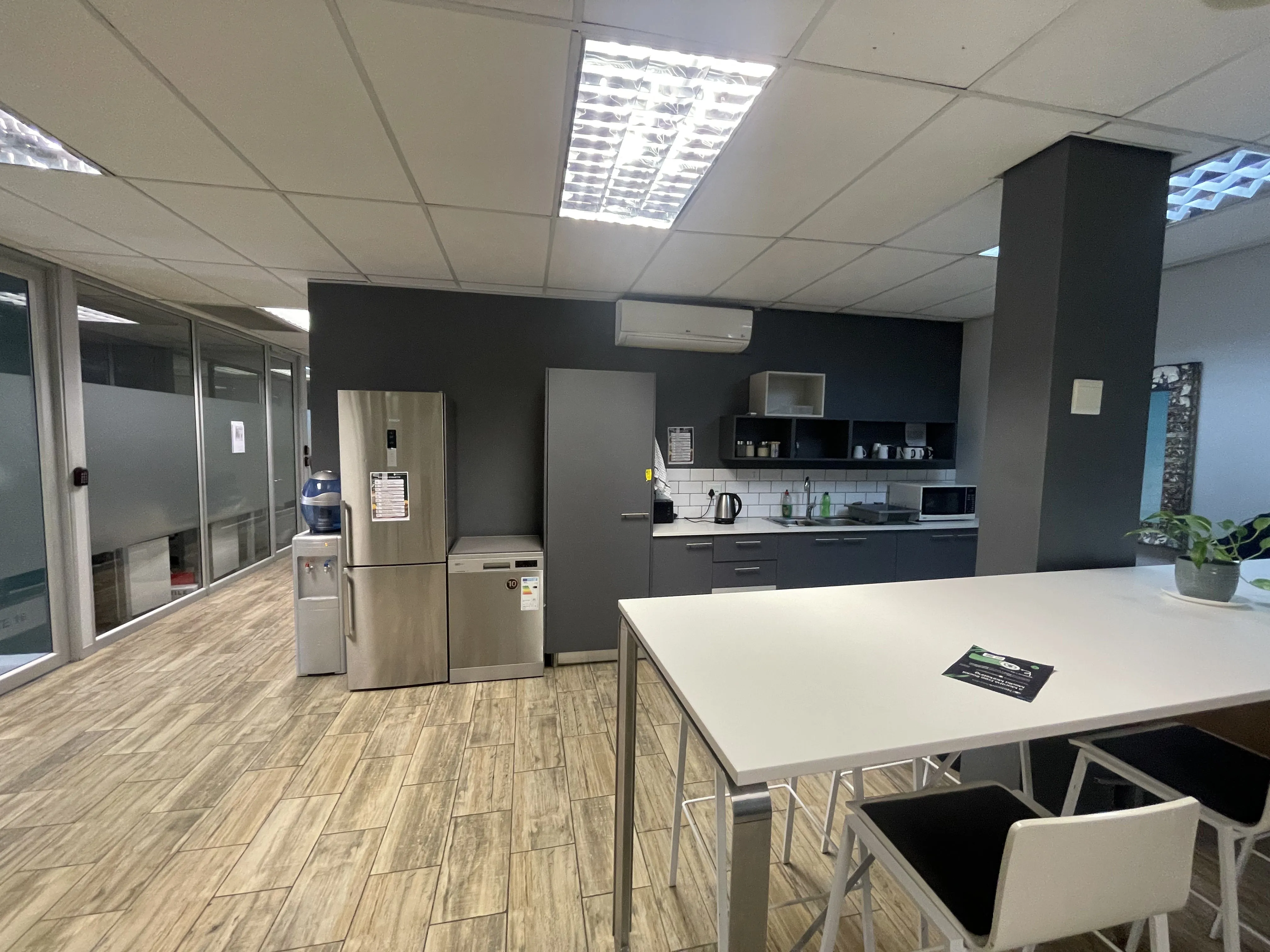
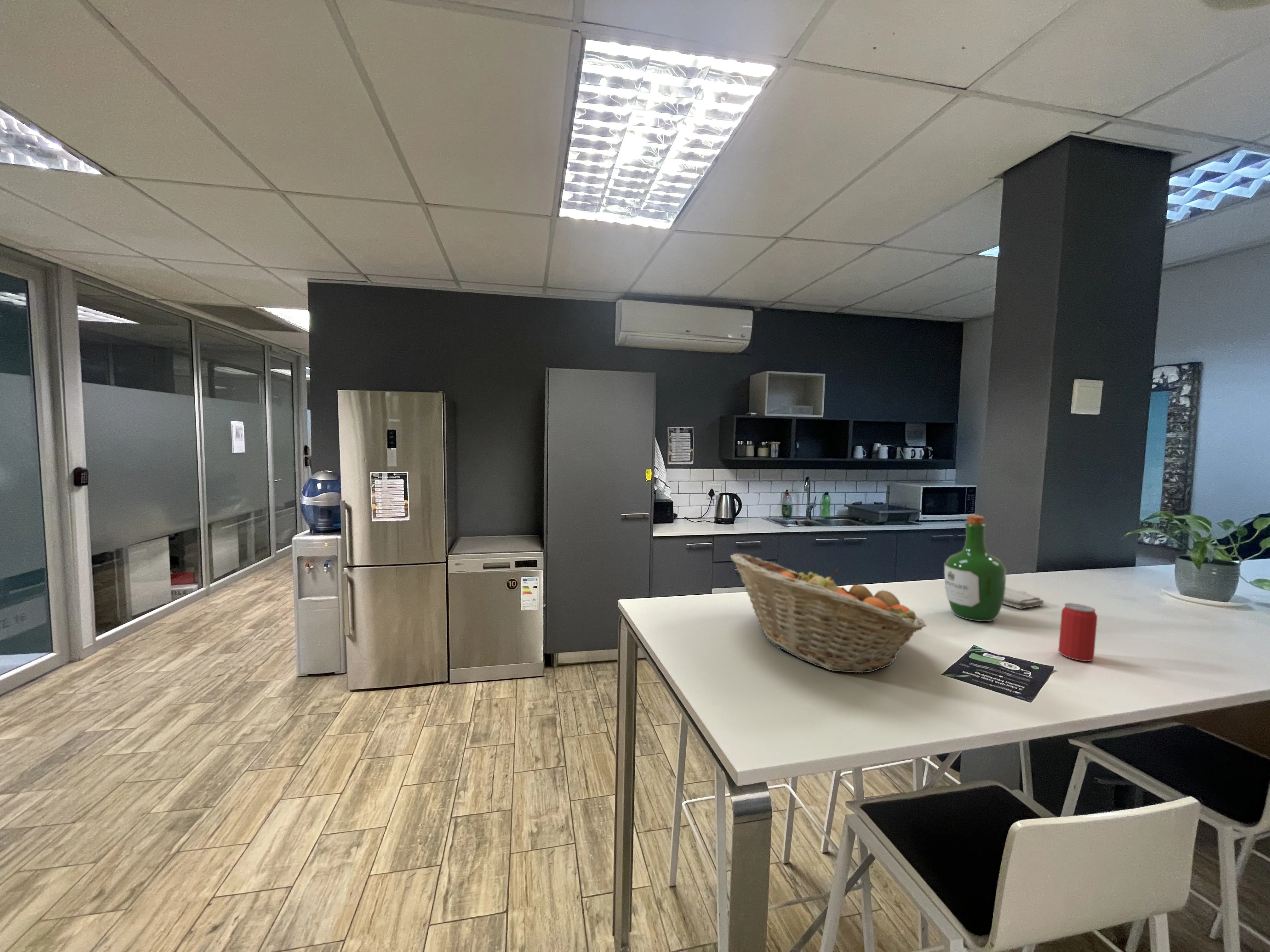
+ wine bottle (975, 565)
+ beverage can (1078, 632)
+ fruit basket (817, 601)
+ washcloth (1004, 595)
